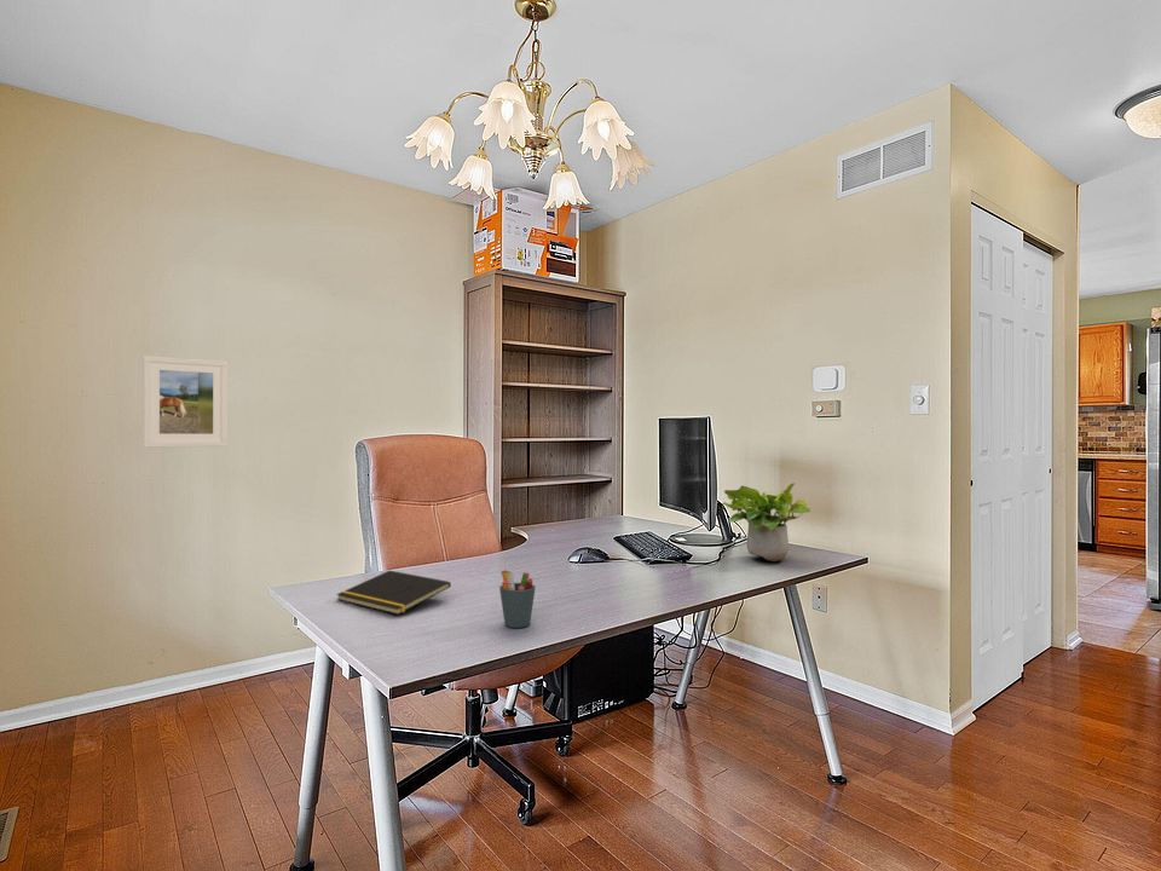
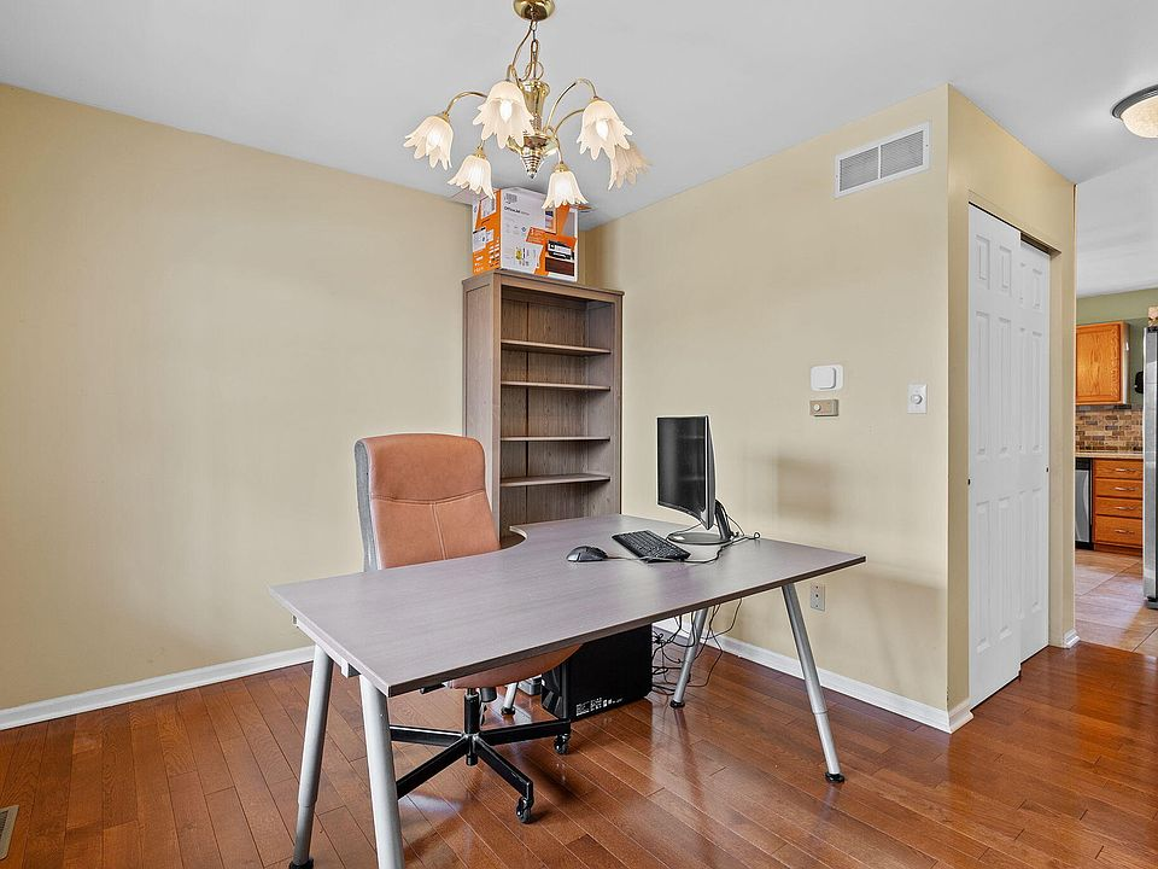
- potted plant (762, 520)
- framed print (186, 402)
- notepad (393, 590)
- pen holder (516, 595)
